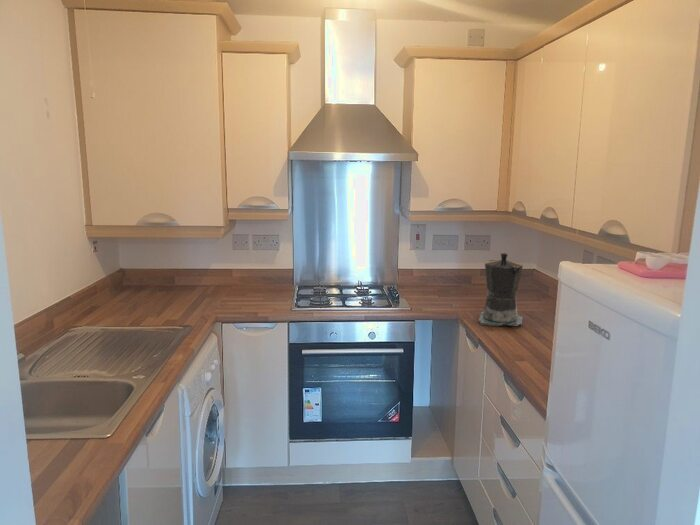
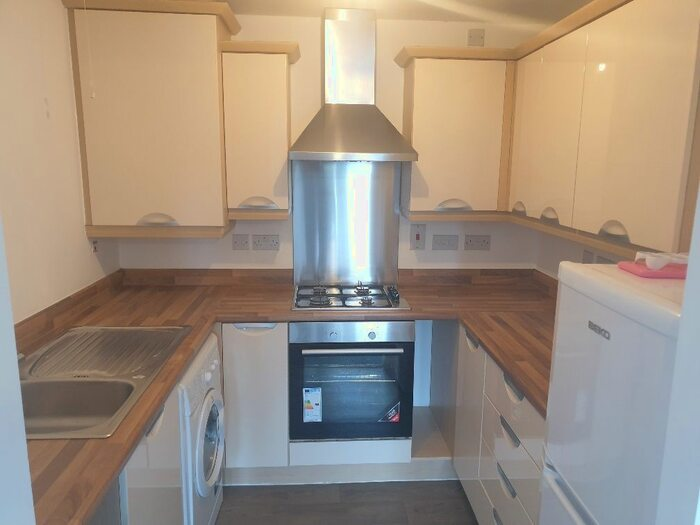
- coffee maker (502, 287)
